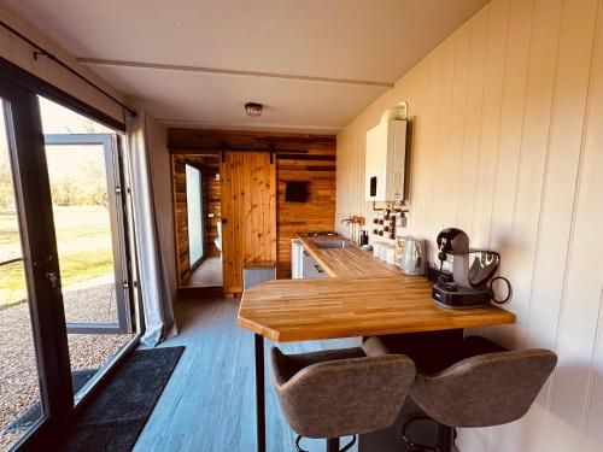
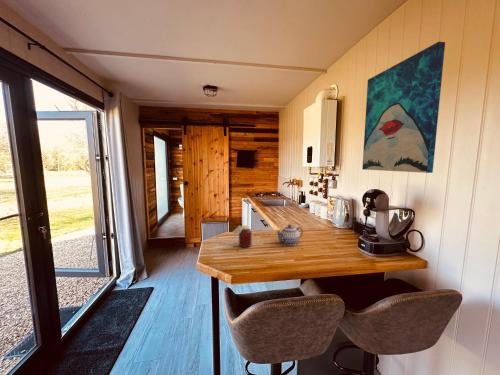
+ teapot (289, 233)
+ wall art (395, 119)
+ jar (242, 236)
